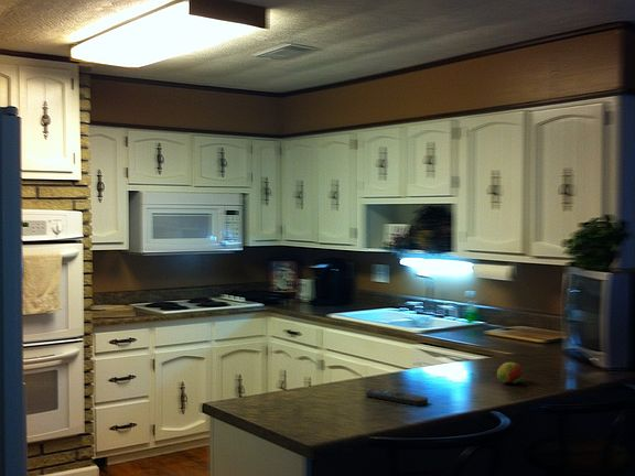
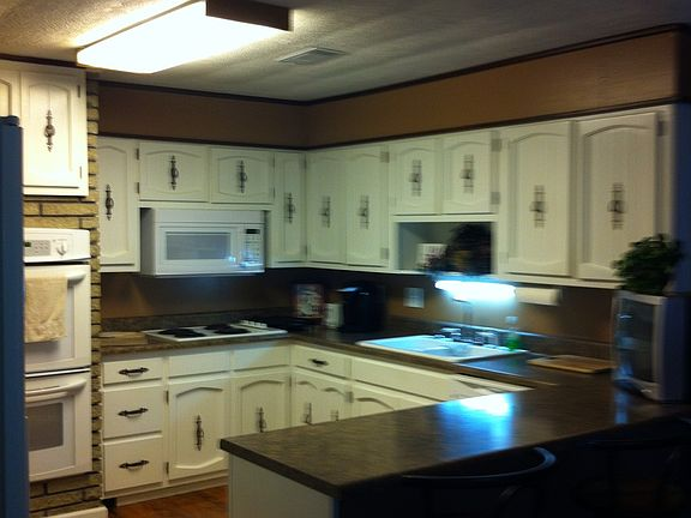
- fruit (509, 372)
- remote control (396, 396)
